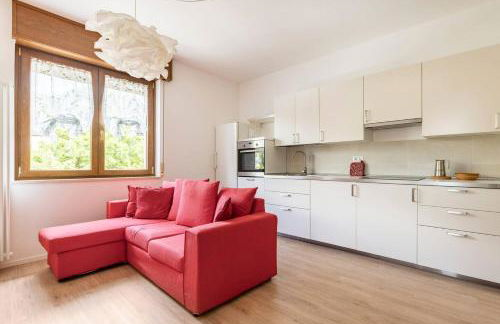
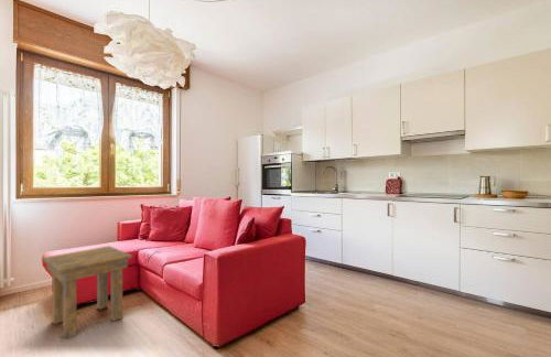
+ side table (97, 288)
